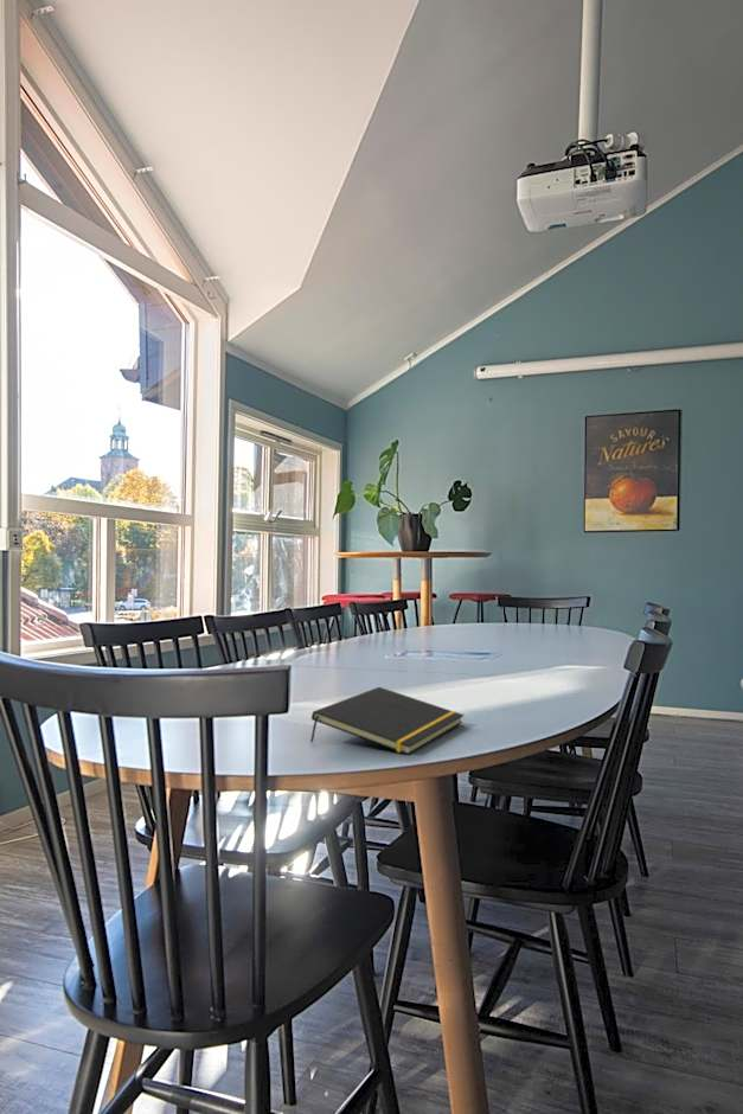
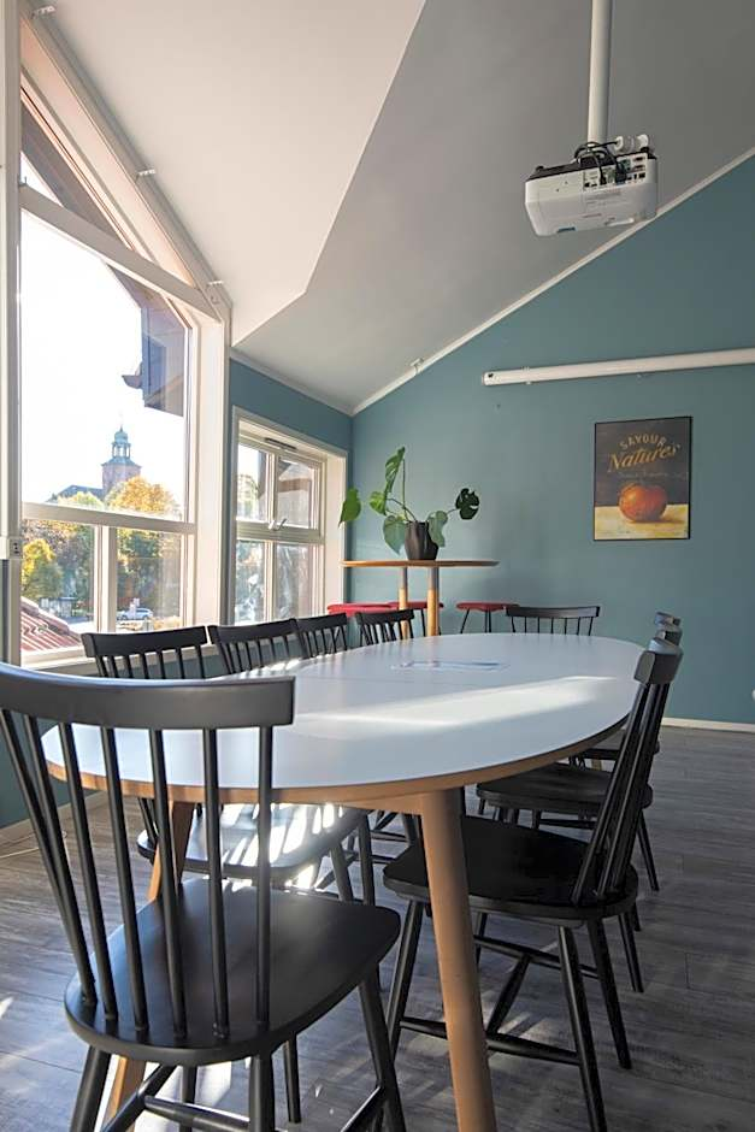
- notepad (391, 717)
